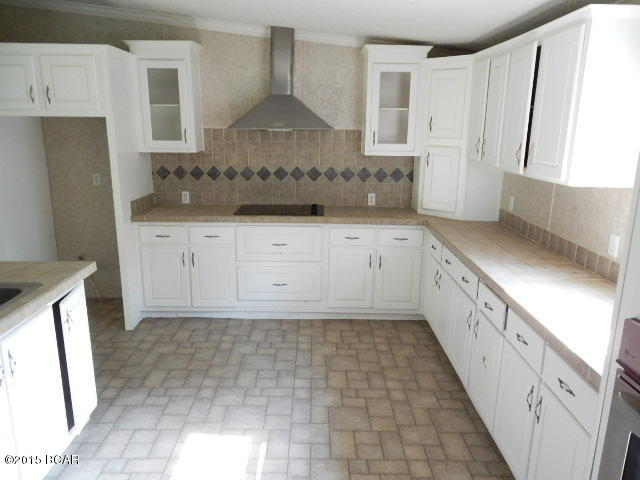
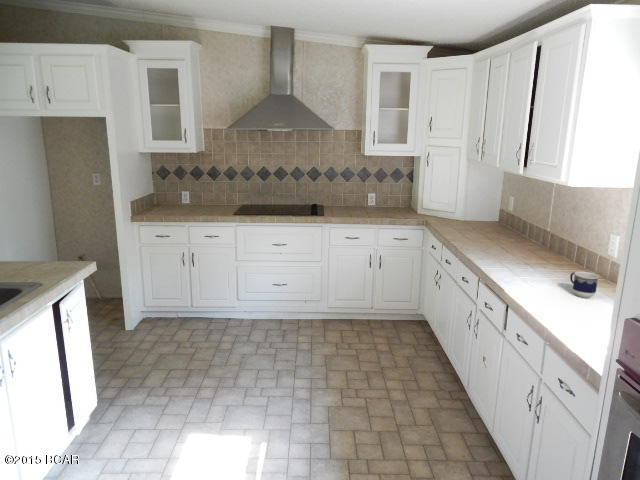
+ cup (582, 284)
